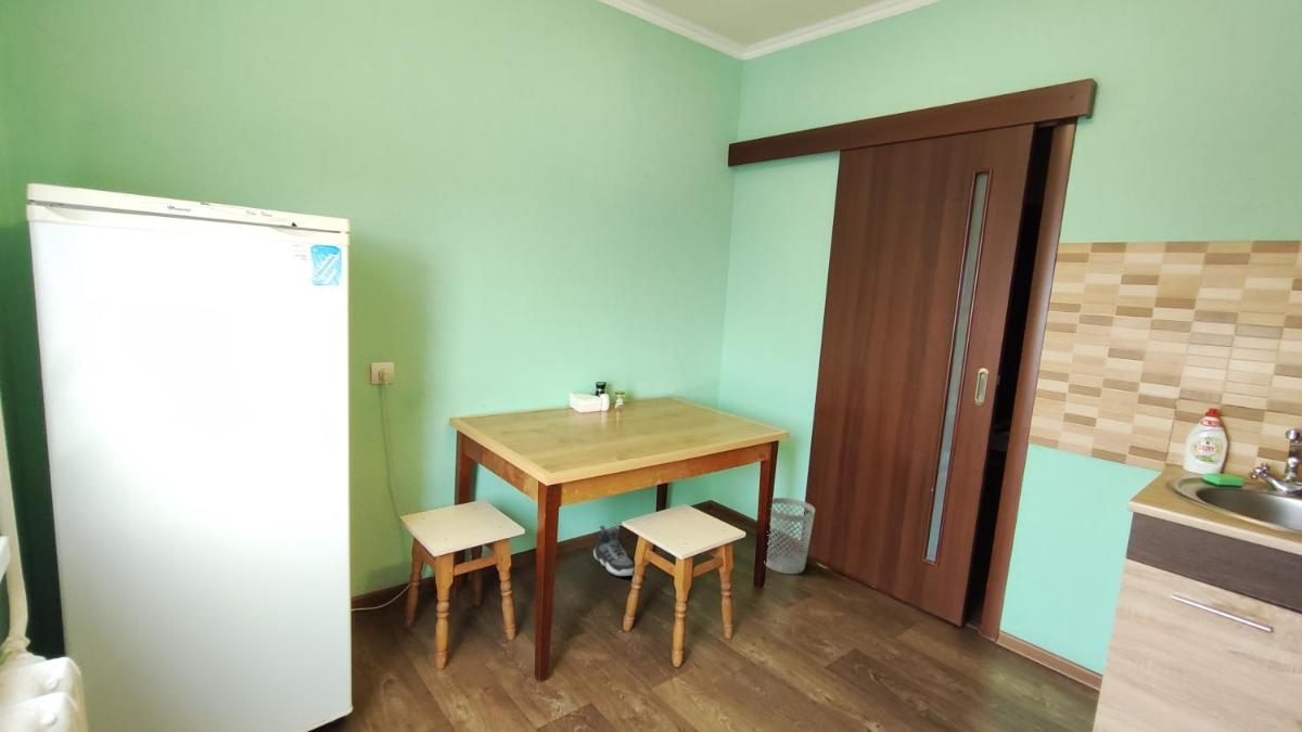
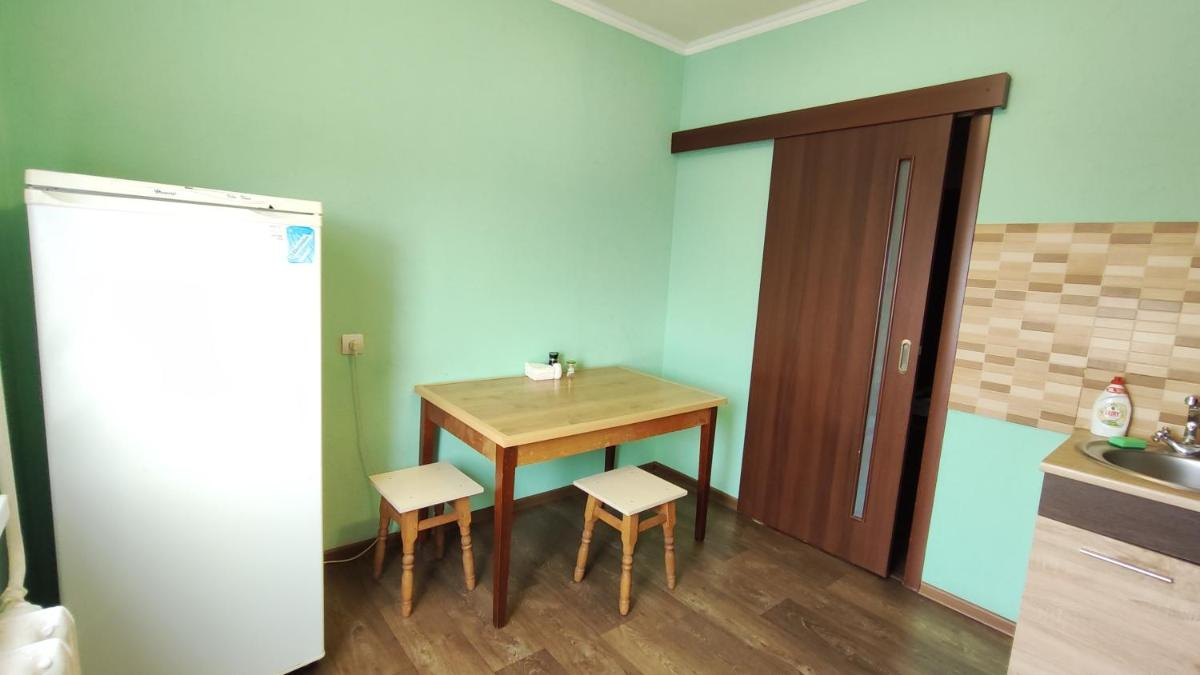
- sneaker (614, 548)
- wastebasket (787, 535)
